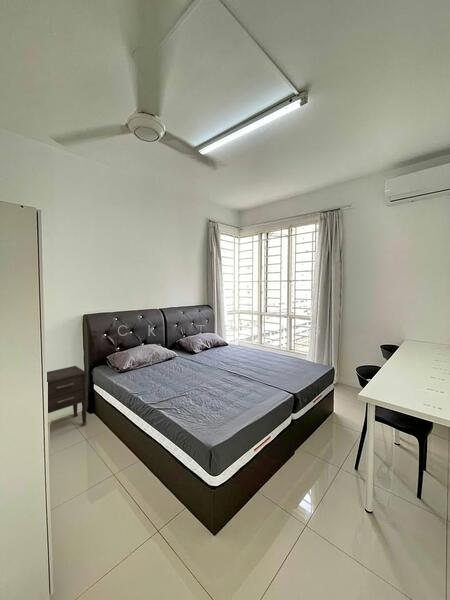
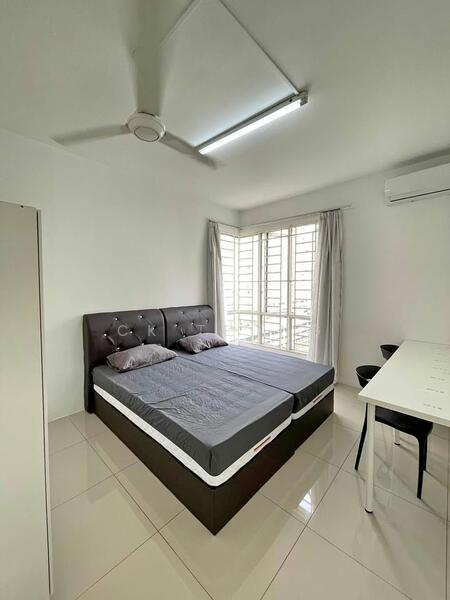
- nightstand (60, 401)
